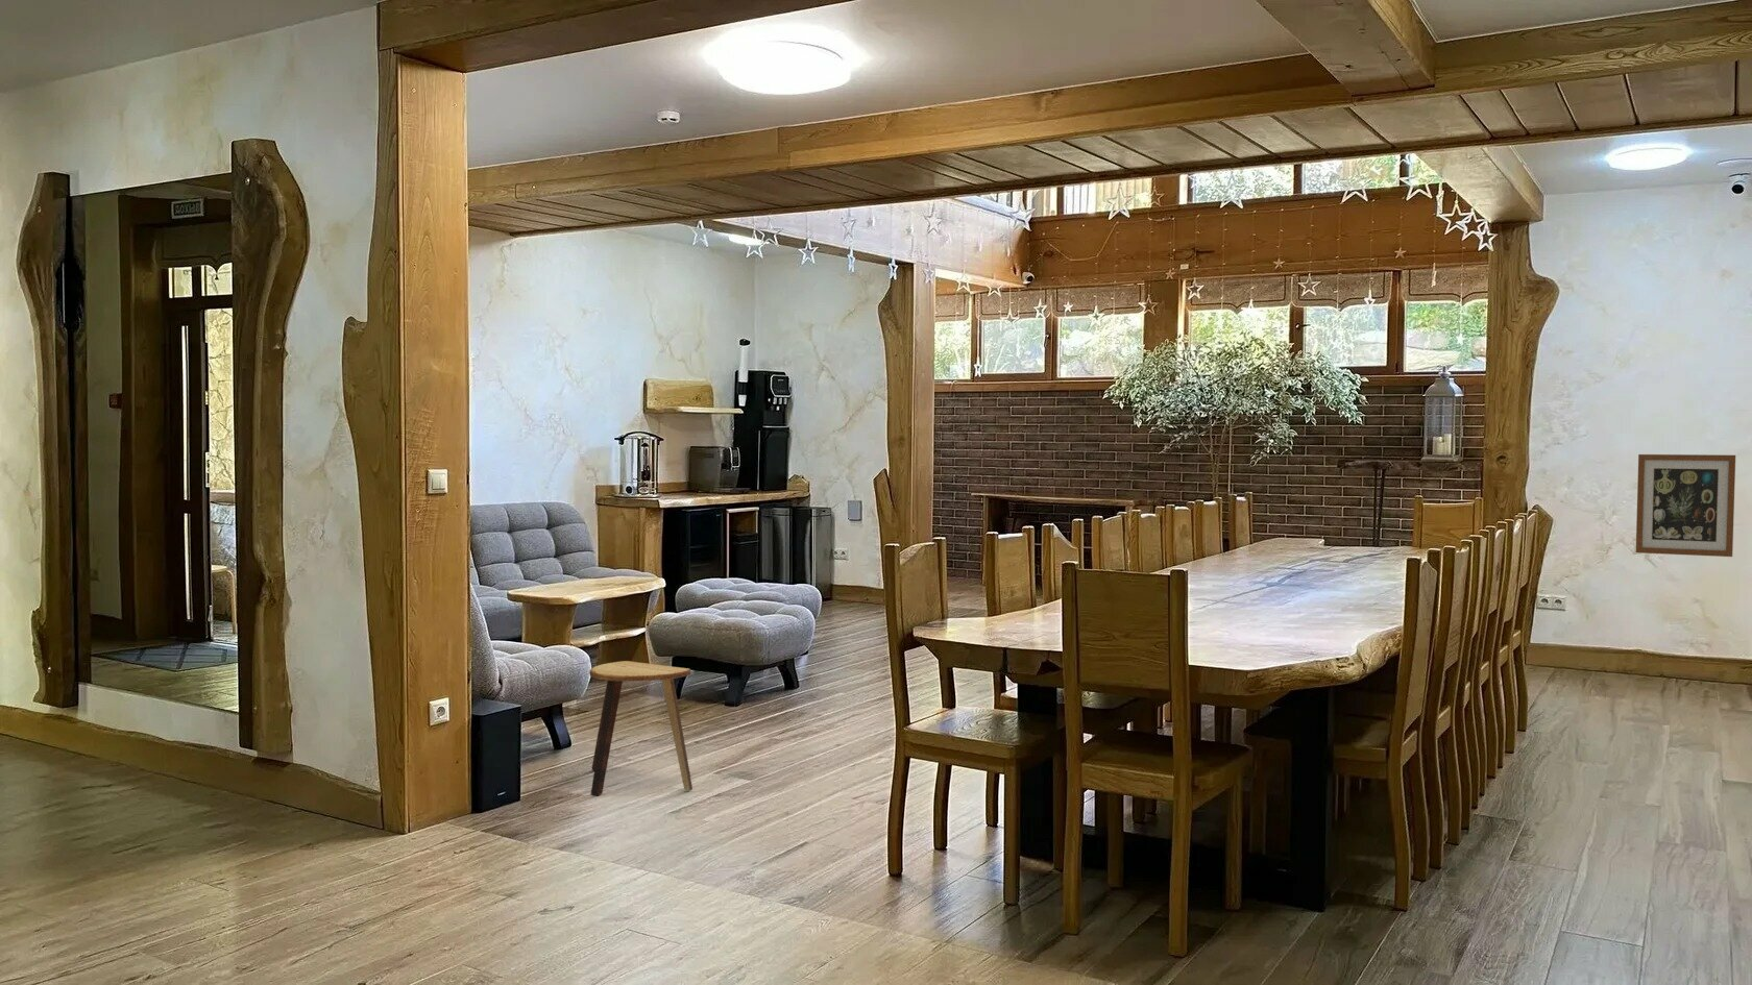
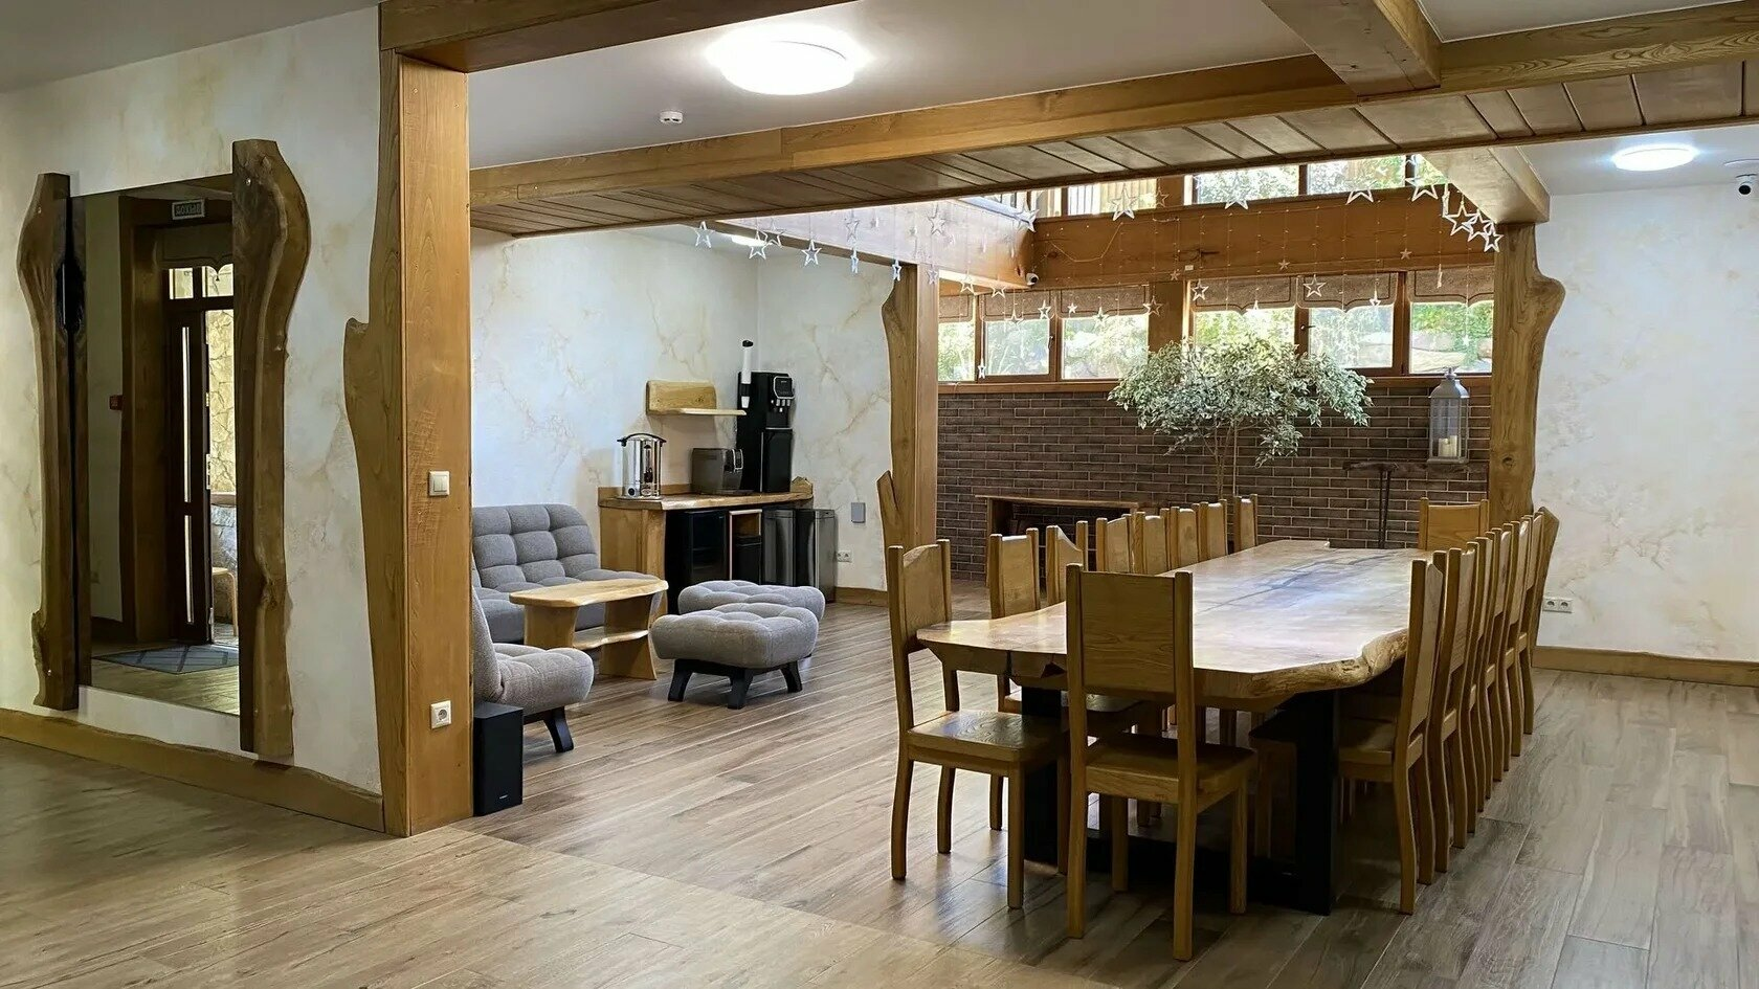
- stool (614, 723)
- wall art (1685, 504)
